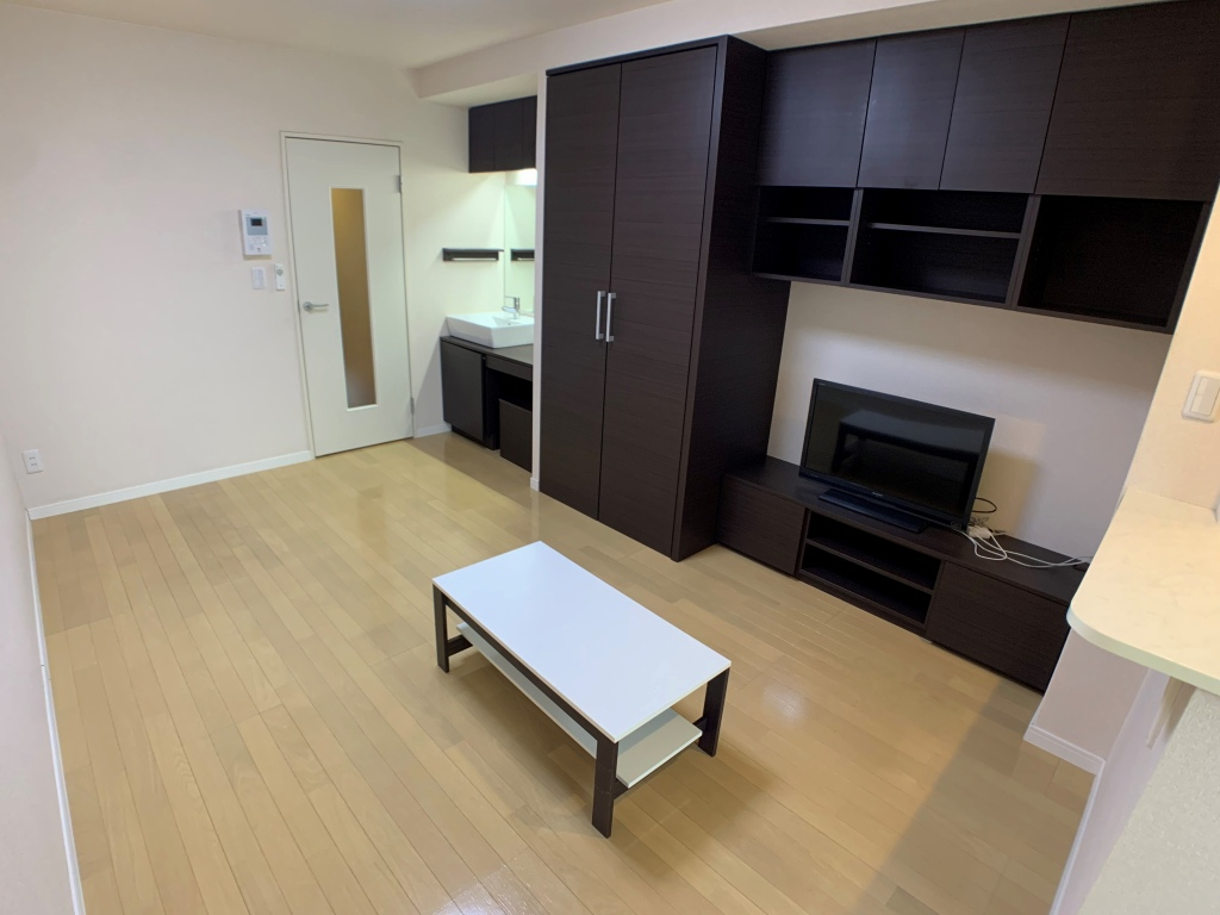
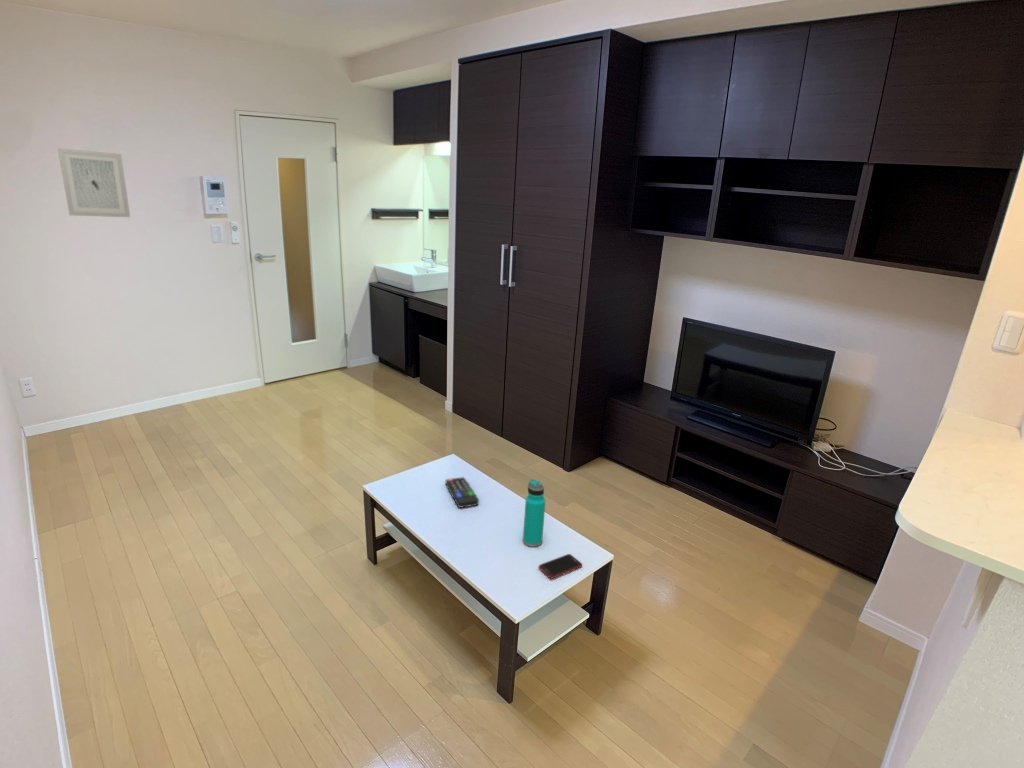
+ remote control (461, 491)
+ water bottle (534, 512)
+ cell phone (560, 566)
+ wall art (95, 184)
